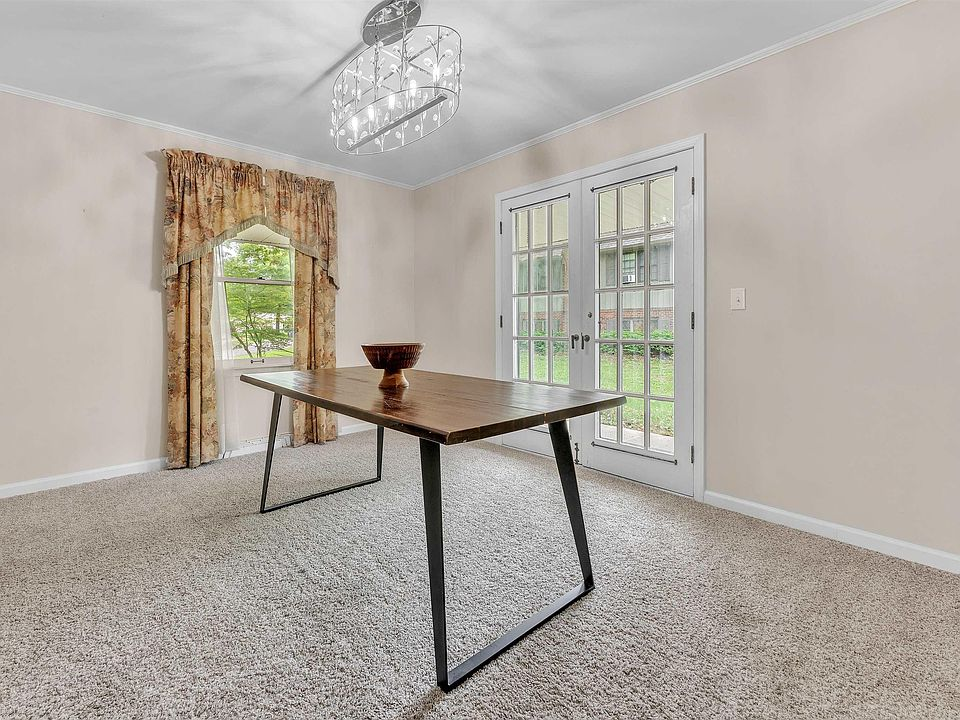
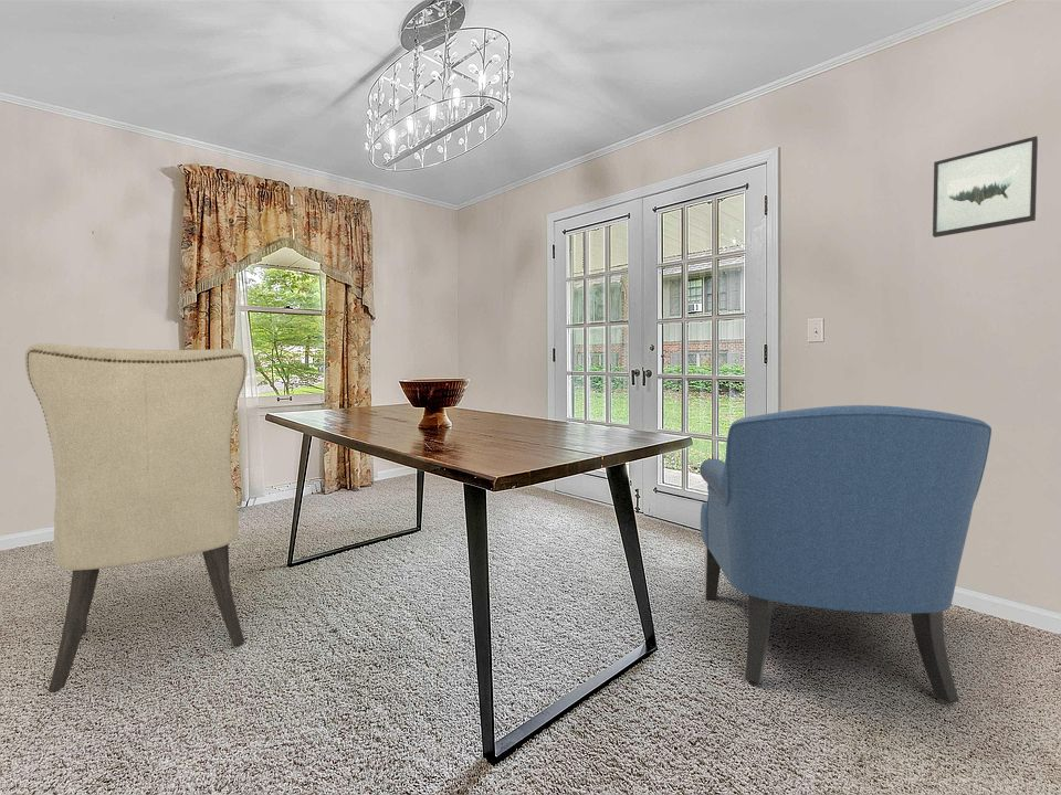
+ chair (153, 497)
+ wall art (981, 189)
+ chair (819, 523)
